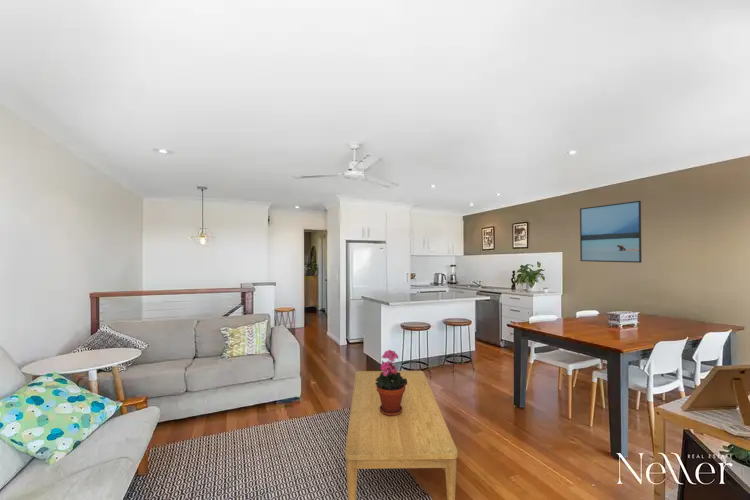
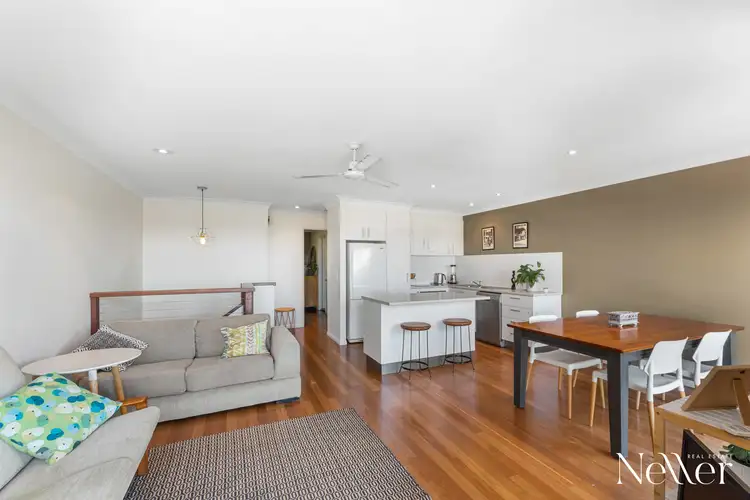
- potted plant (389, 380)
- coffee table (394, 430)
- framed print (608, 233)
